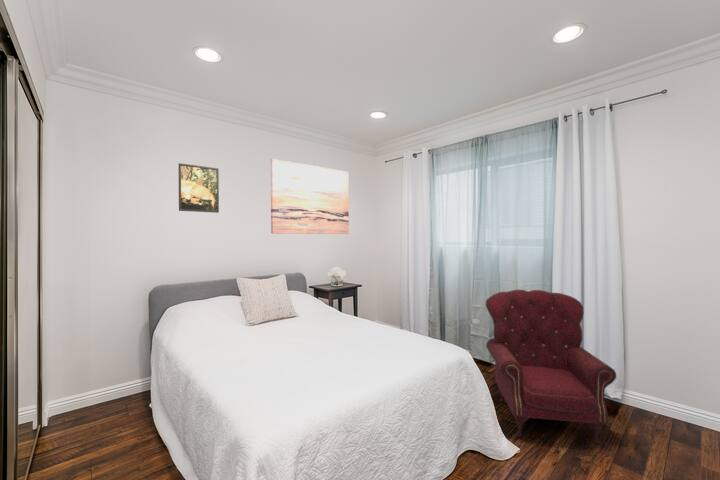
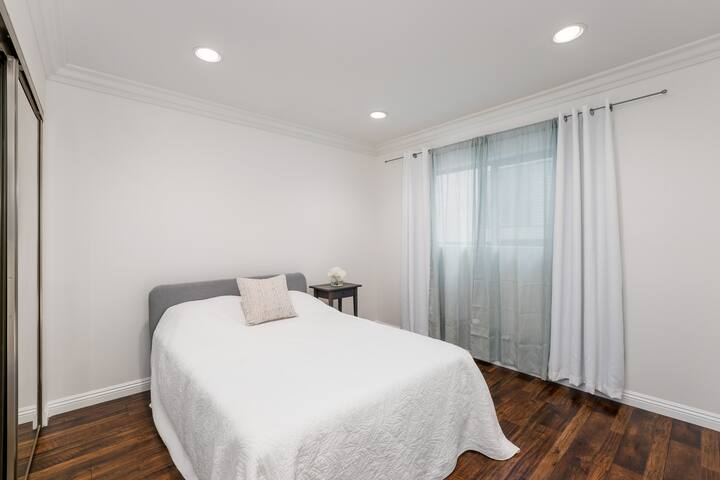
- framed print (199, 188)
- armchair (541, 355)
- wall art (313, 199)
